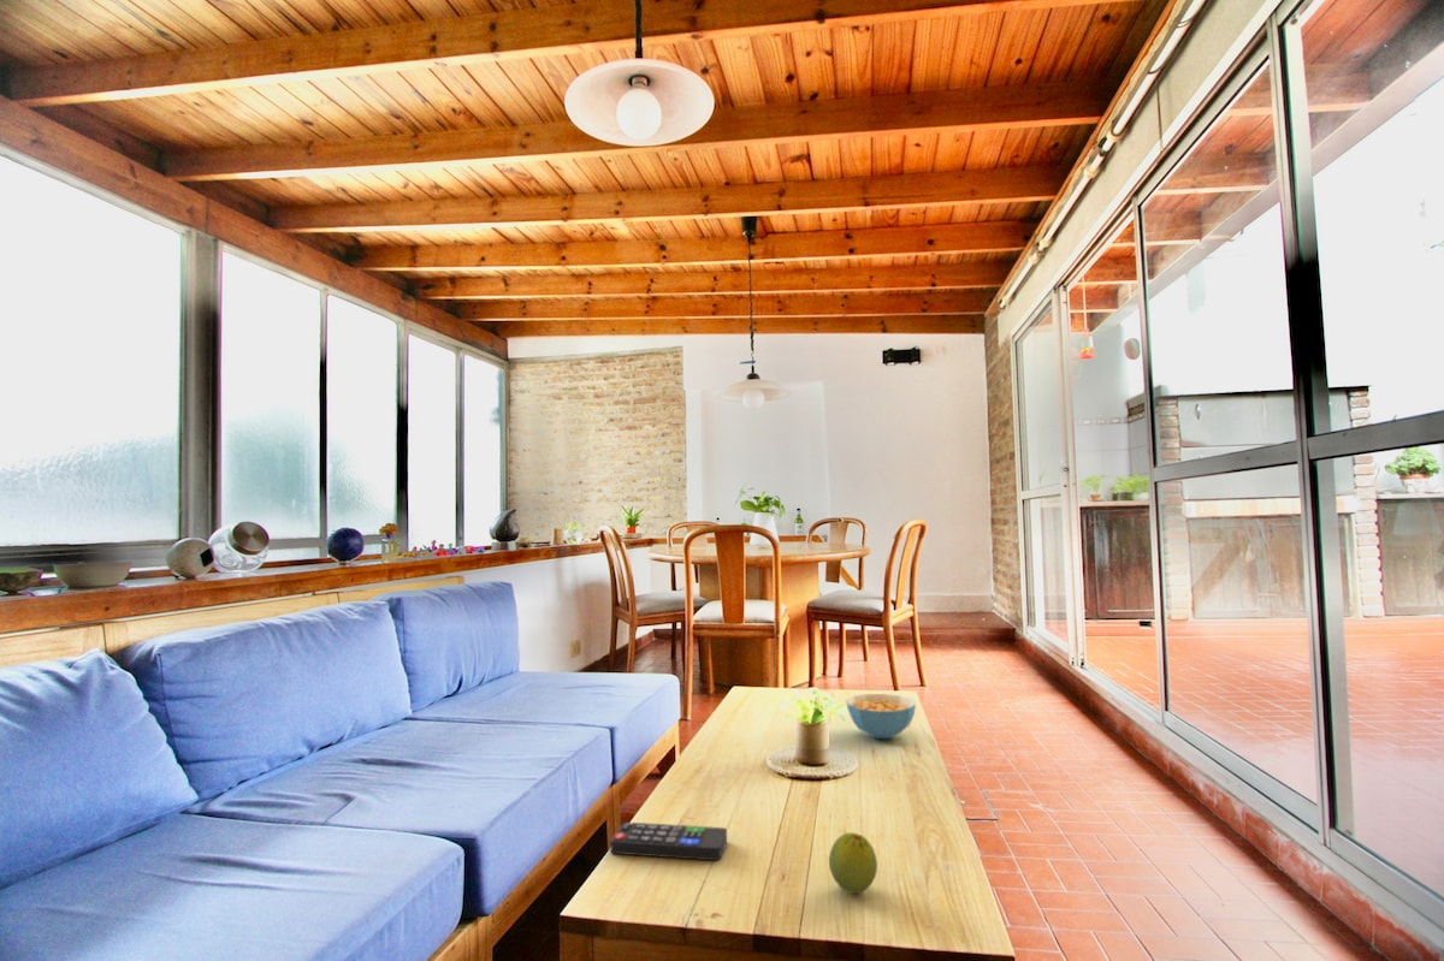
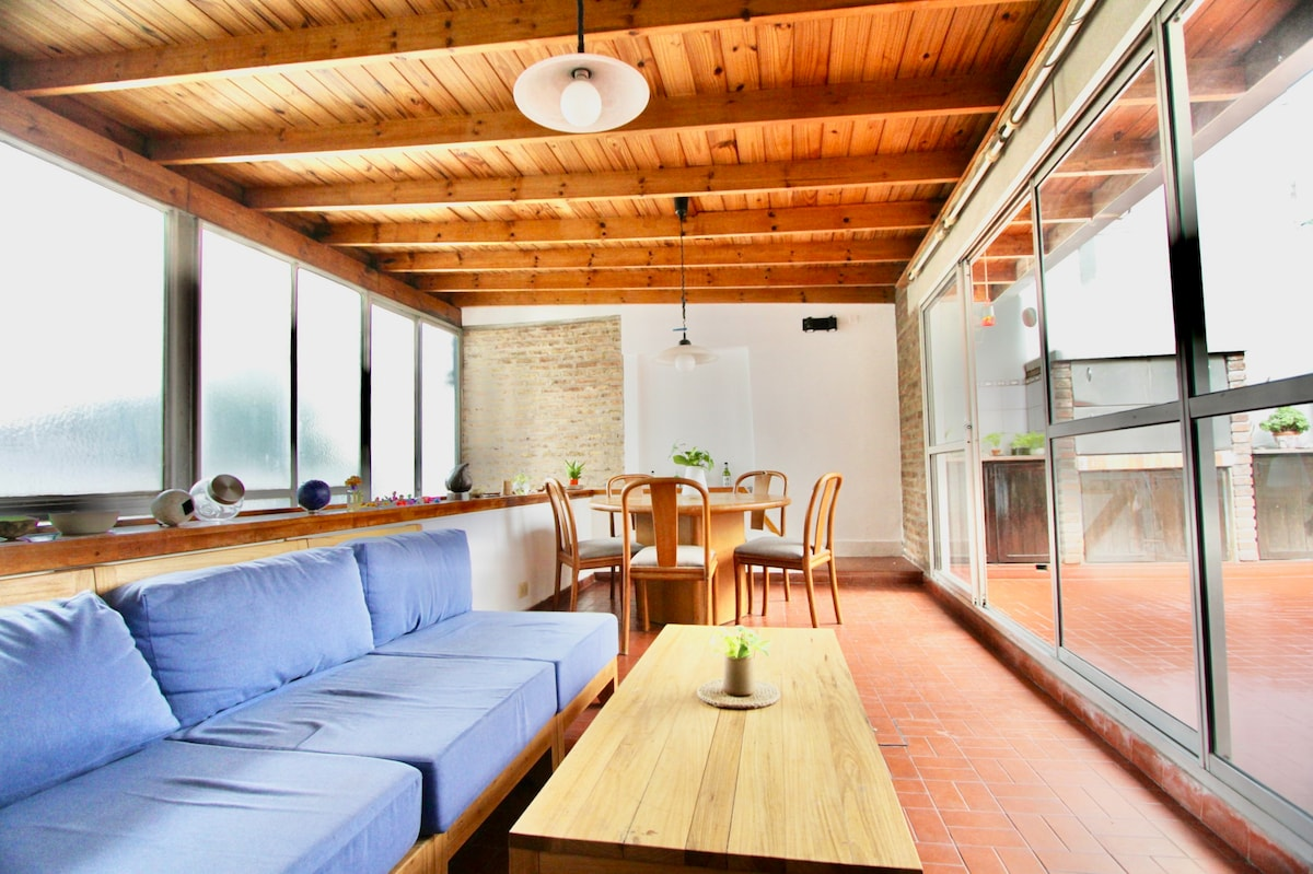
- fruit (852, 861)
- cereal bowl (881, 718)
- remote control (669, 840)
